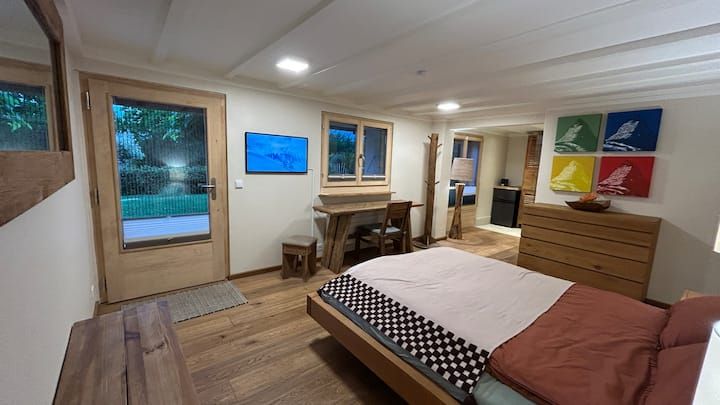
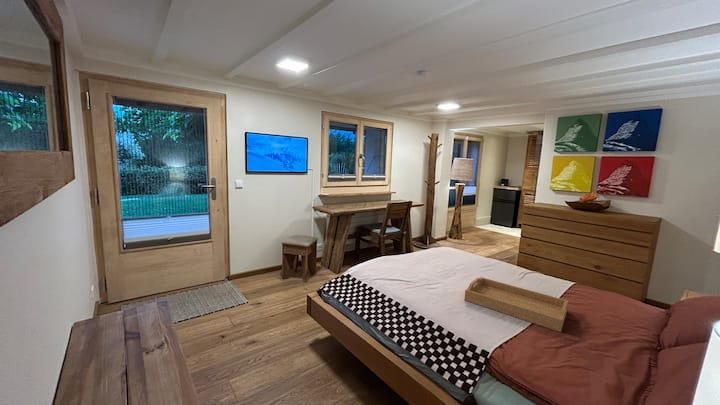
+ serving tray (515, 298)
